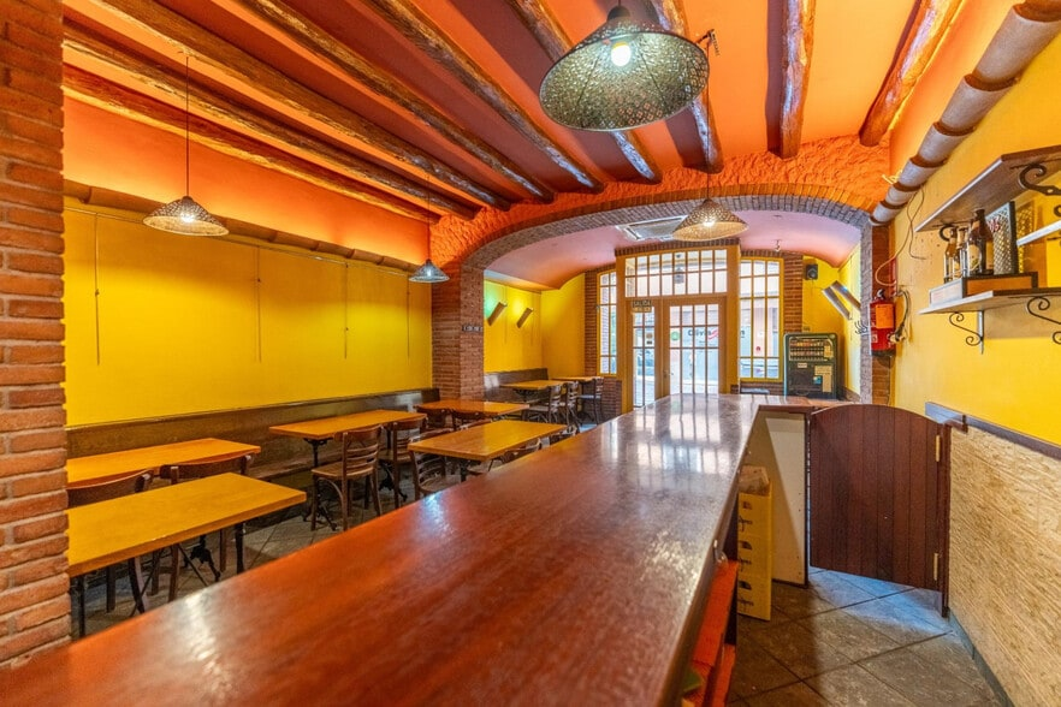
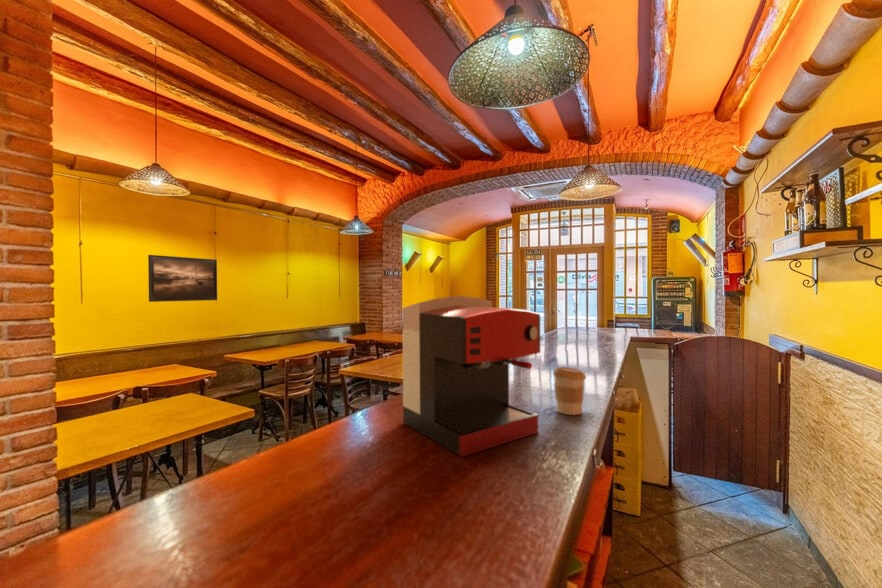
+ coffee cup (569, 389)
+ coffee maker (478, 364)
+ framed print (185, 279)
